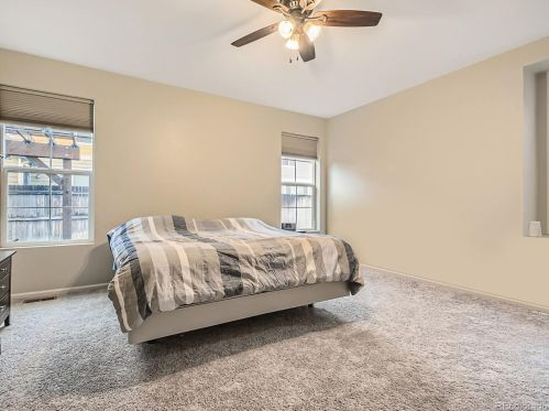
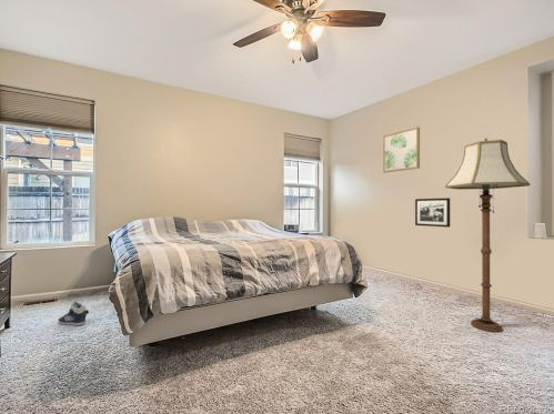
+ floor lamp (485, 231)
+ wall art (400, 151)
+ picture frame (431, 212)
+ sneaker (72, 312)
